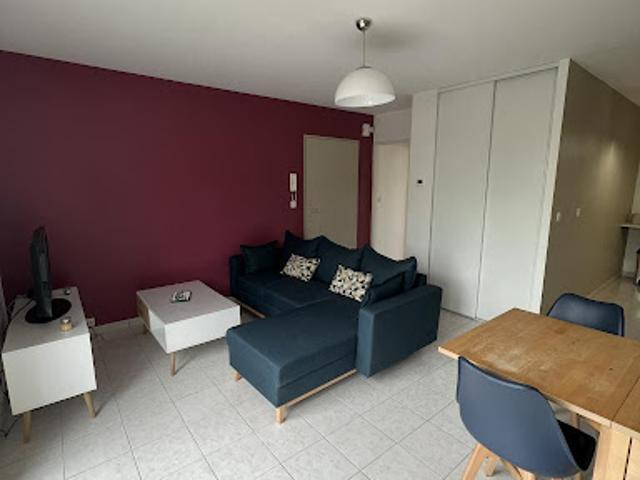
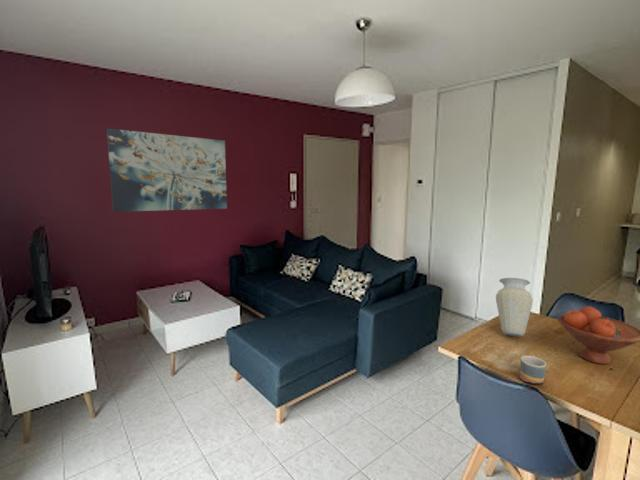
+ fruit bowl (597, 335)
+ wall art (173, 173)
+ mug (532, 368)
+ vase (513, 305)
